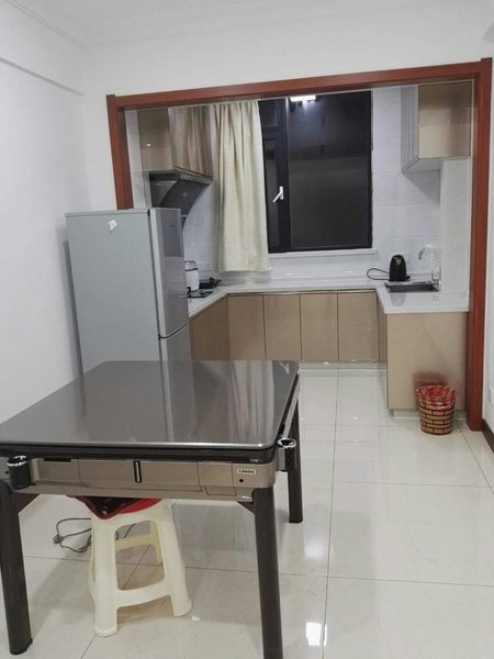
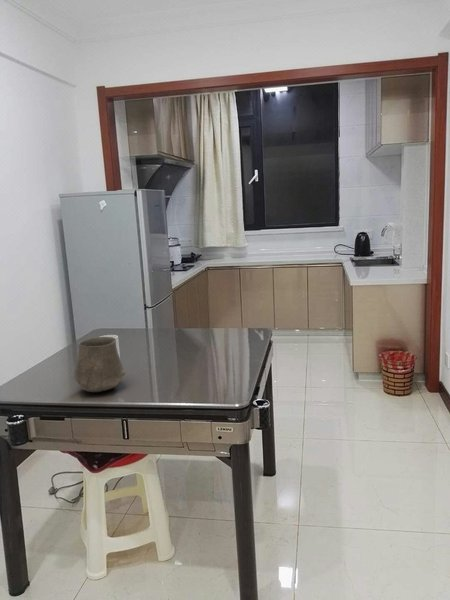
+ mug (116, 347)
+ ceramic cup (99, 365)
